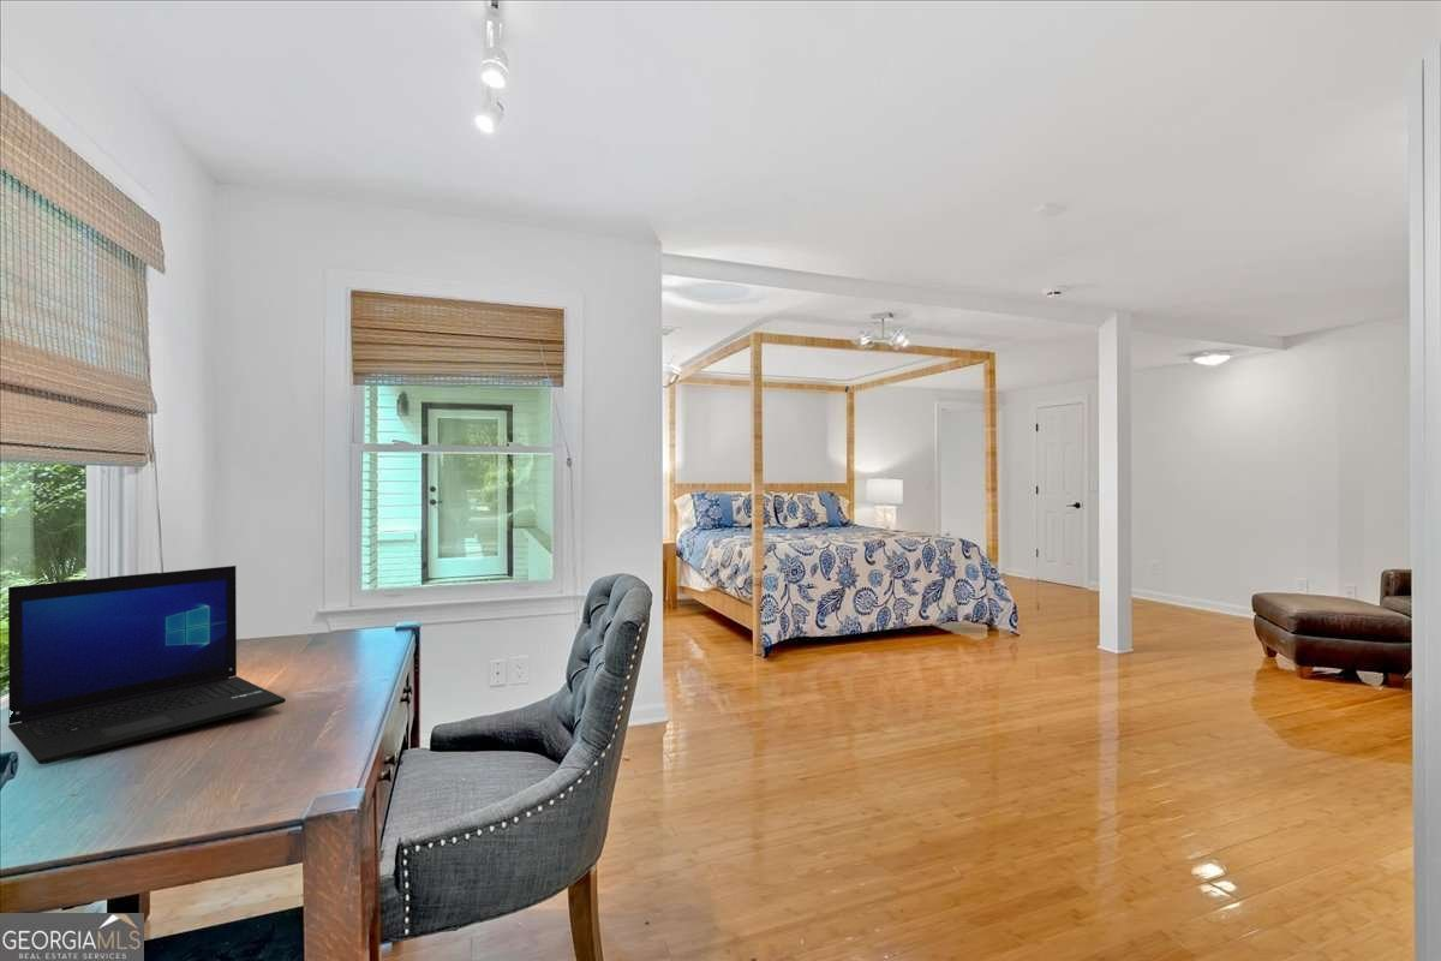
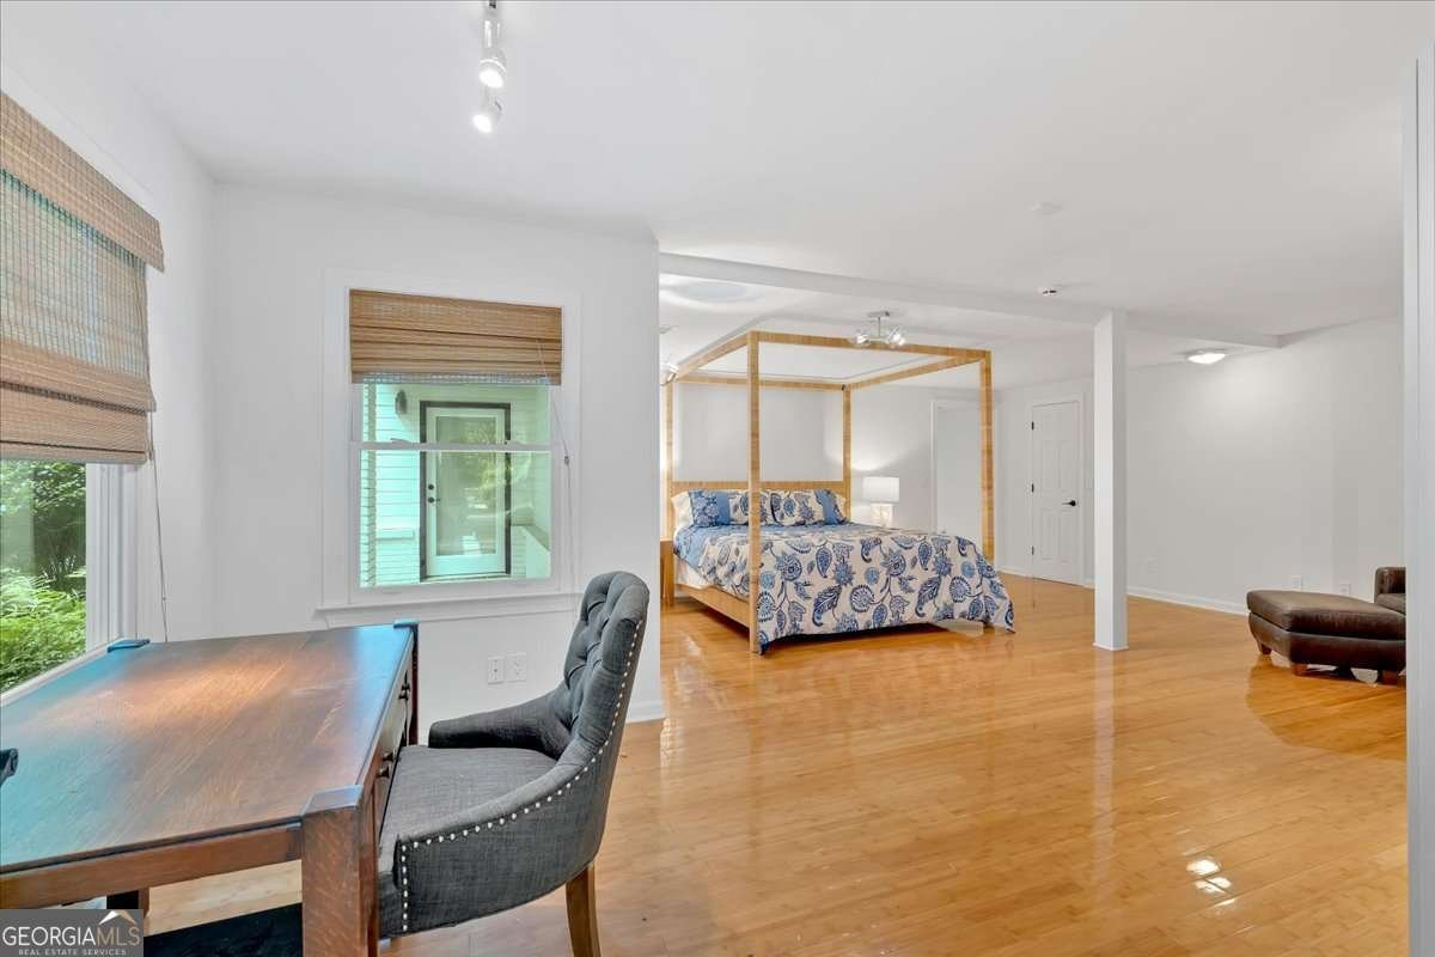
- laptop (154, 649)
